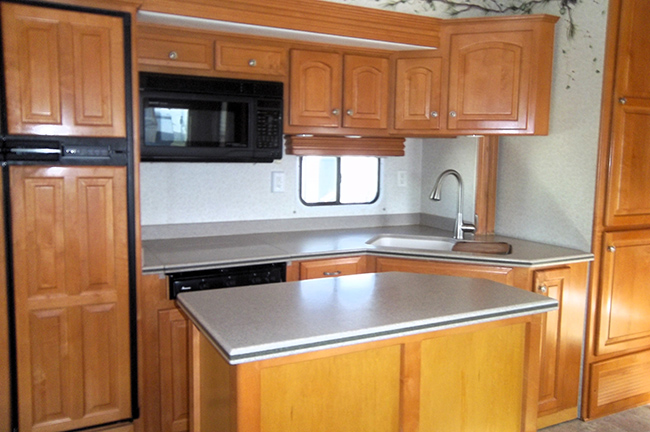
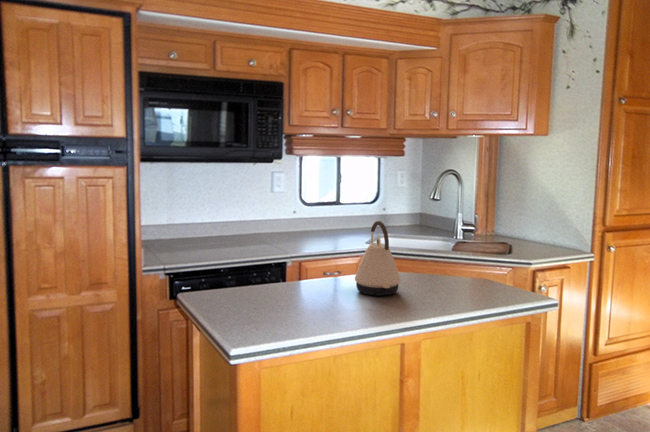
+ kettle (377, 256)
